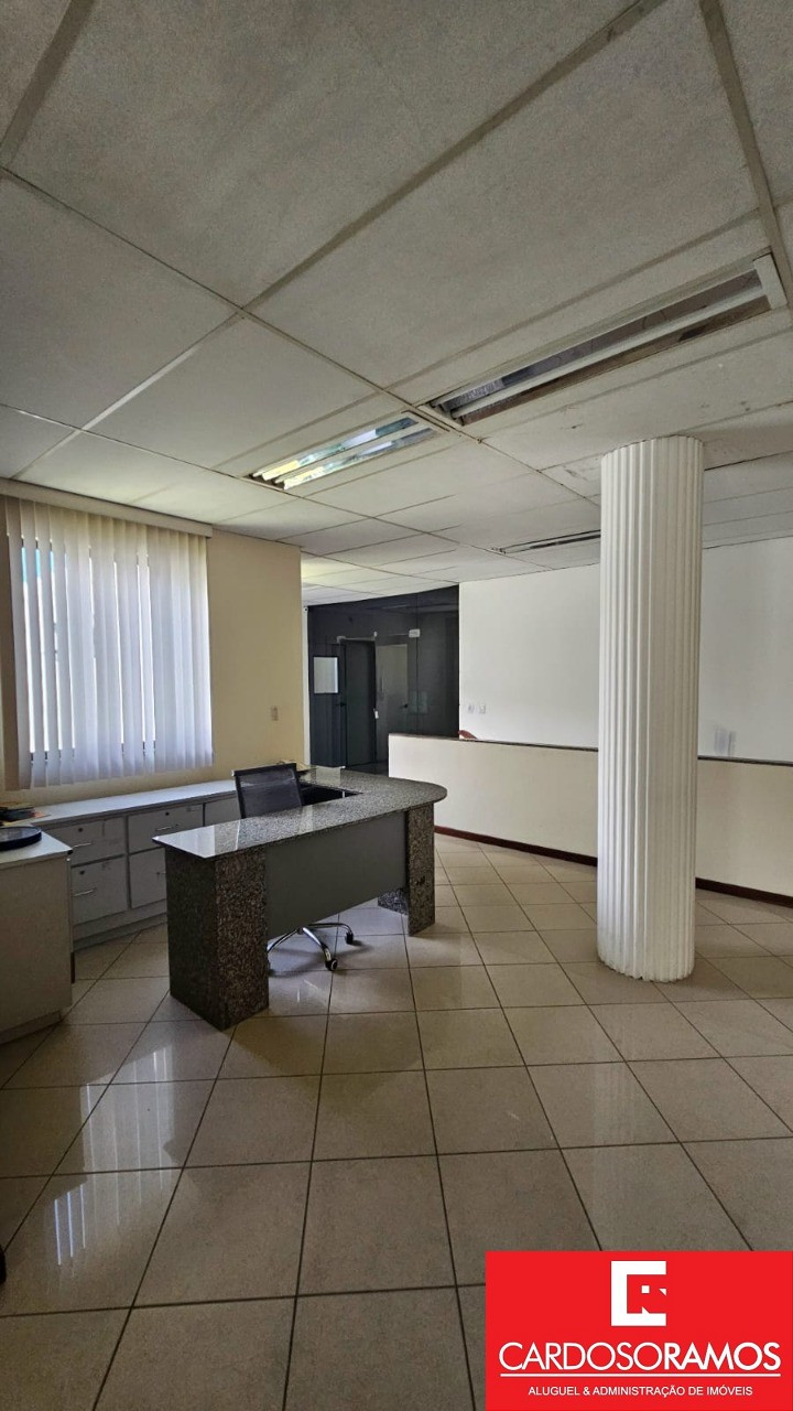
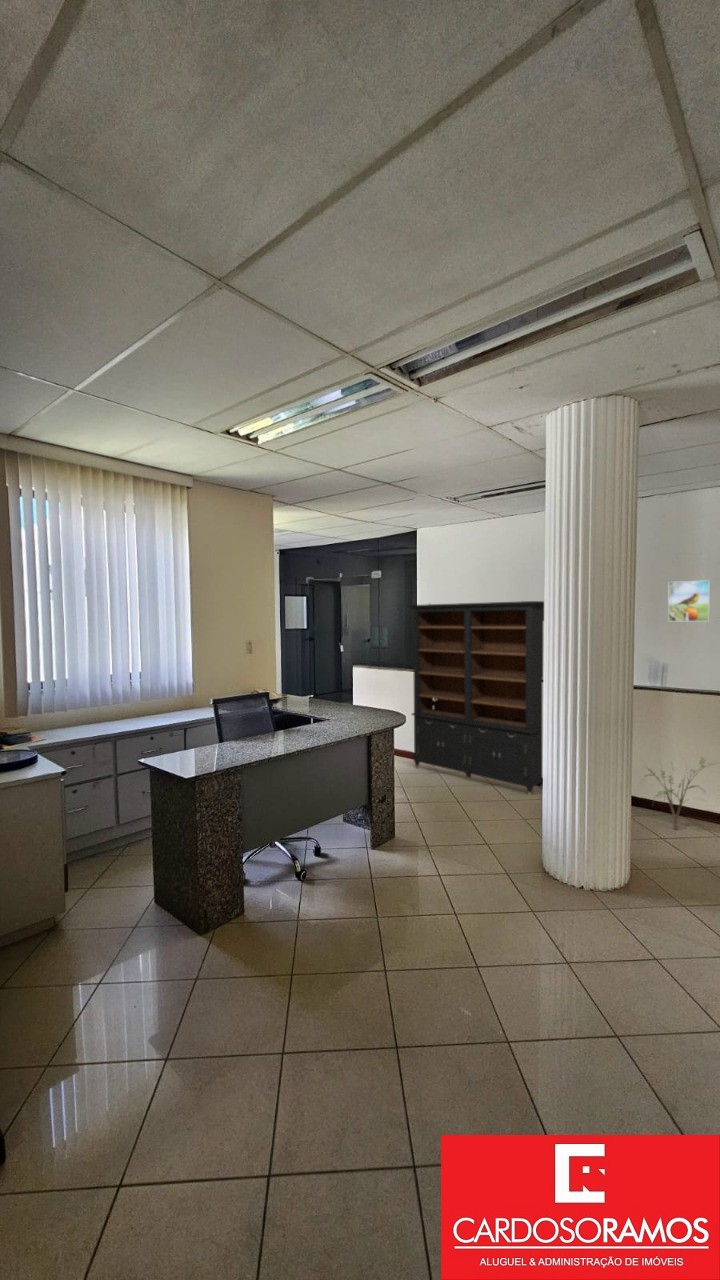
+ bookcase (474, 689)
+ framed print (688, 601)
+ decorative plant (674, 790)
